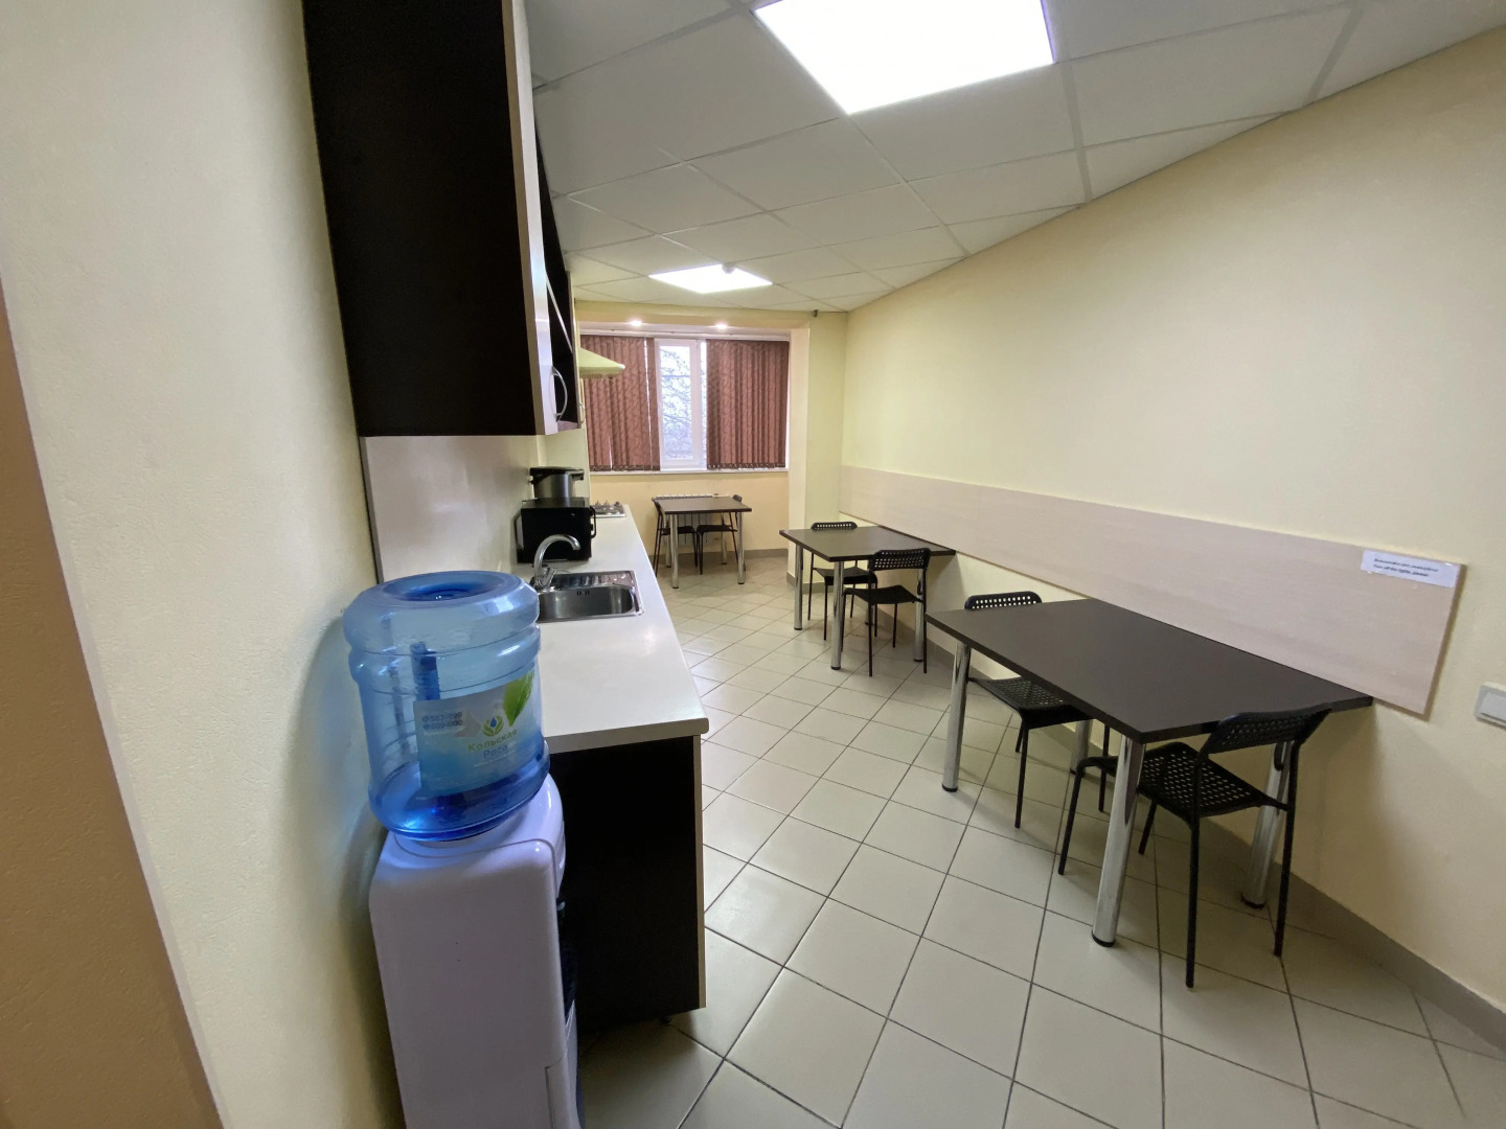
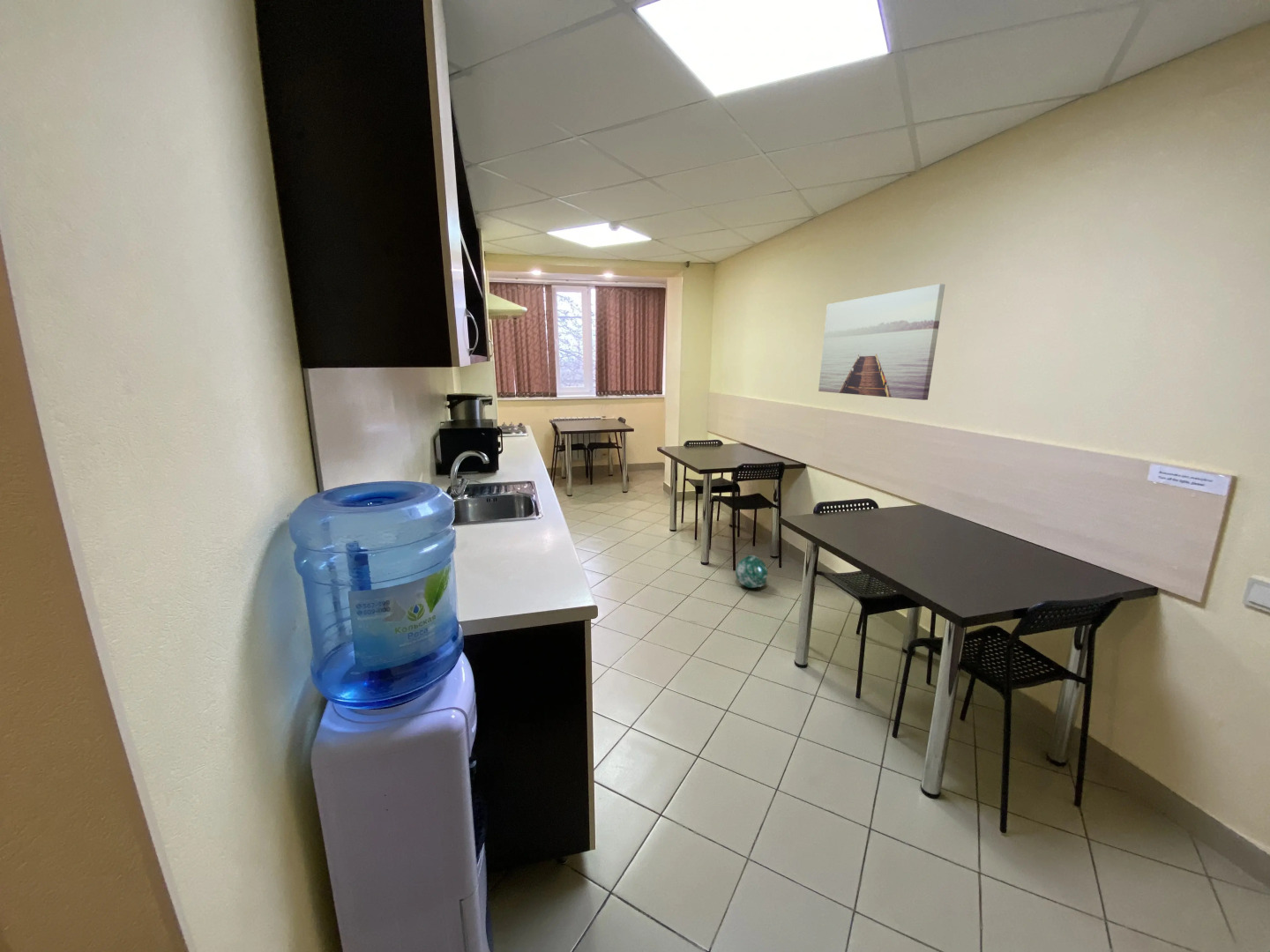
+ ball (751, 571)
+ wall art (871, 346)
